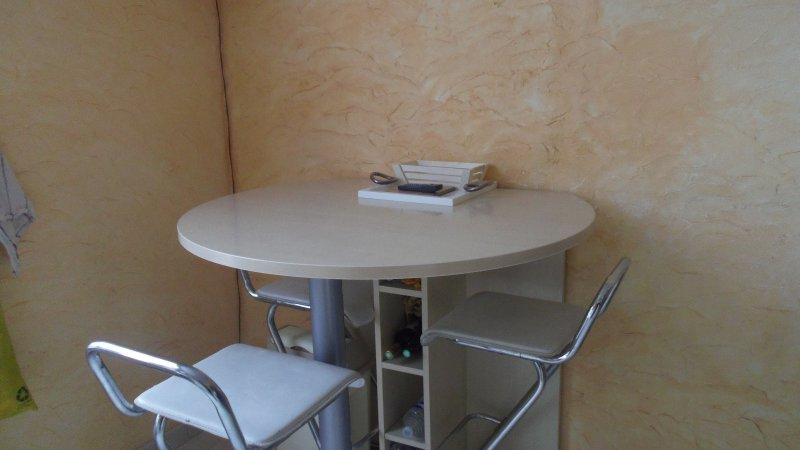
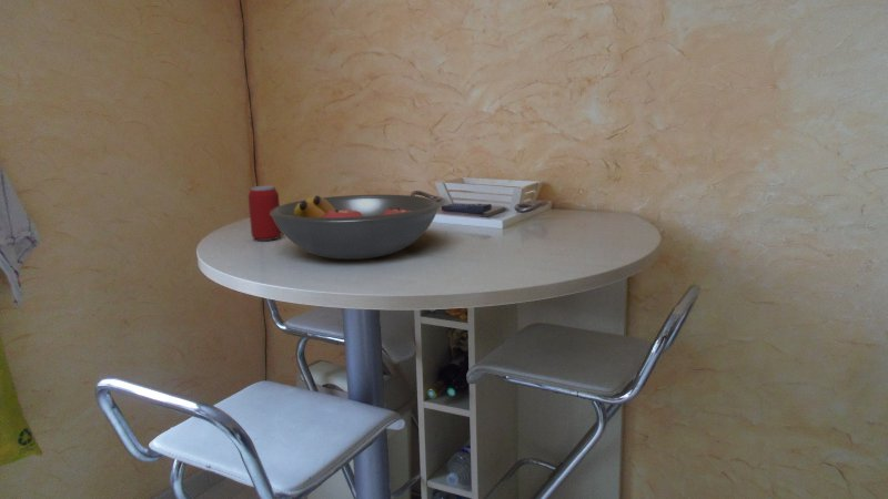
+ beverage can (264, 213)
+ fruit bowl (357, 223)
